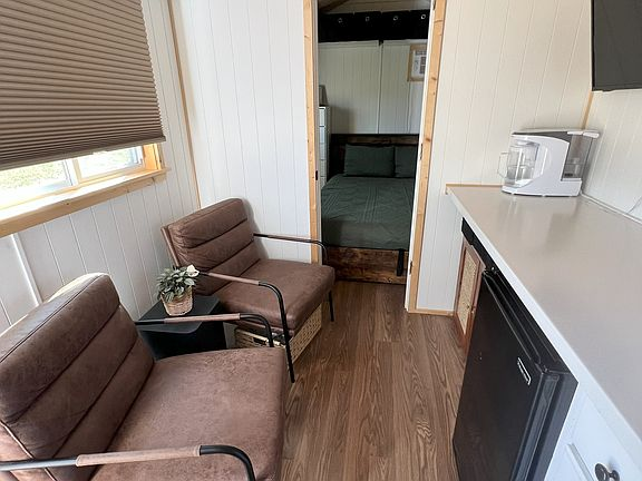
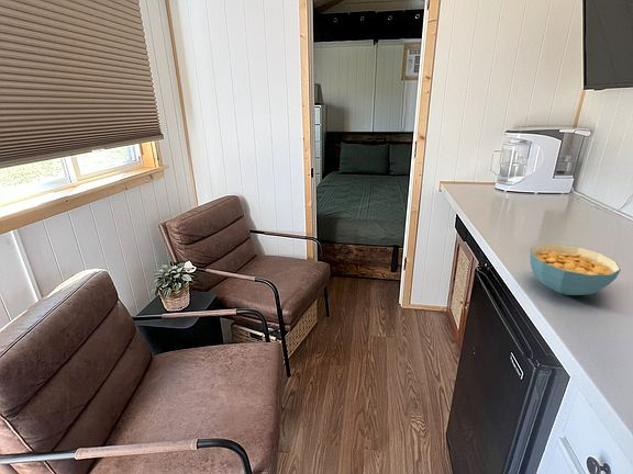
+ cereal bowl (567, 273)
